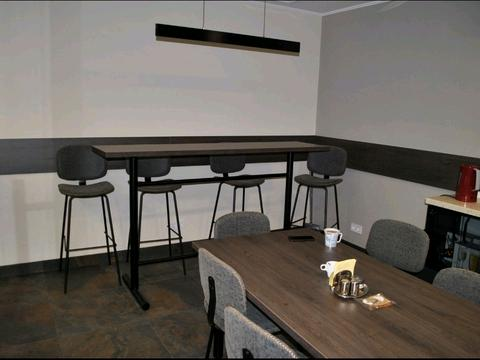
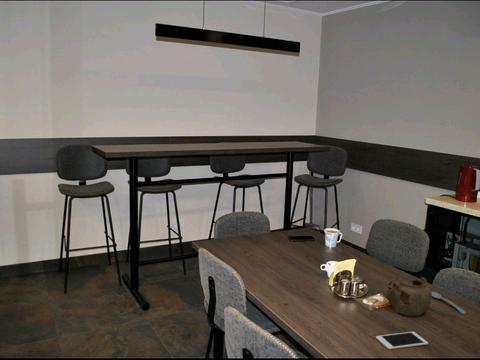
+ spoon (447, 301)
+ cell phone (401, 340)
+ teapot (404, 294)
